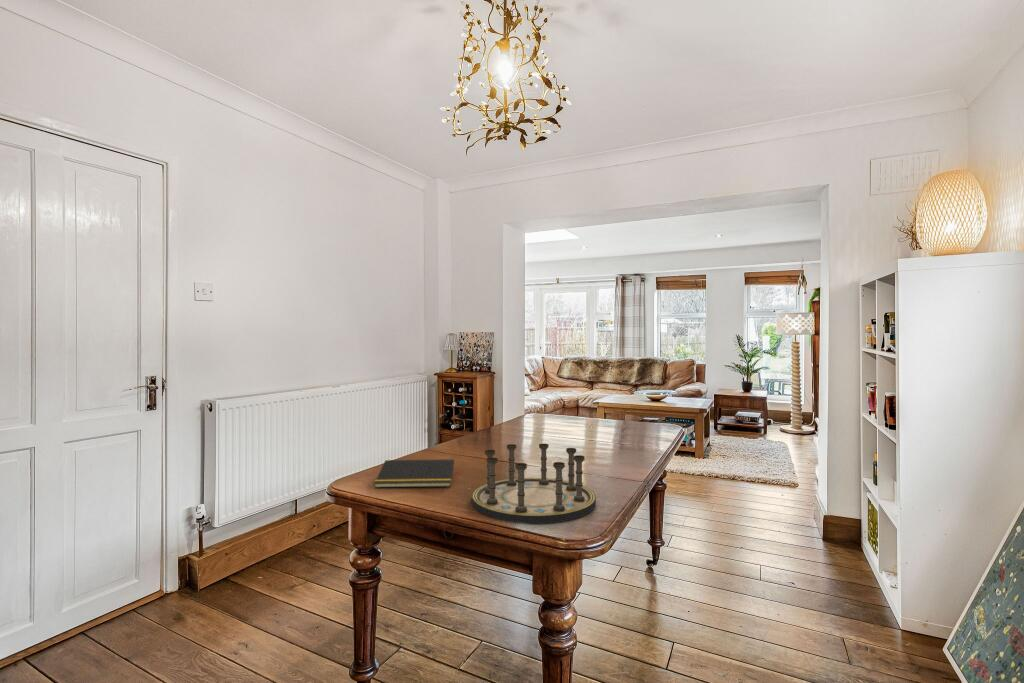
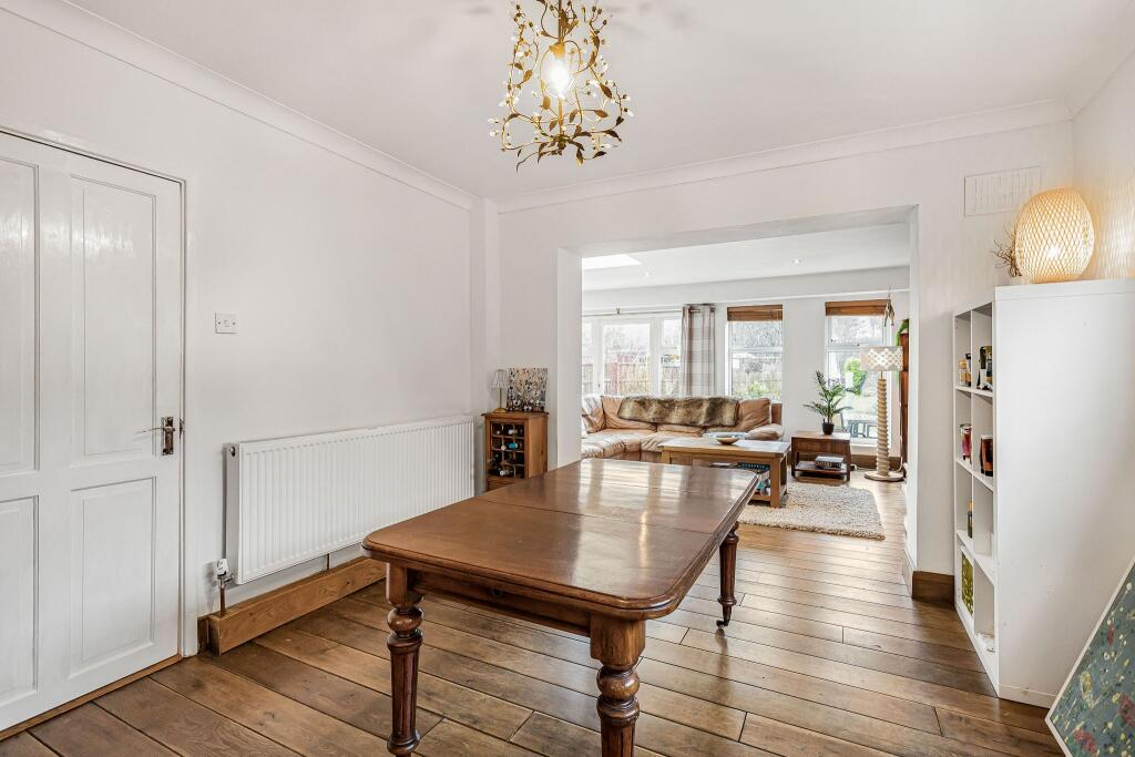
- notepad (416, 472)
- board game (533, 478)
